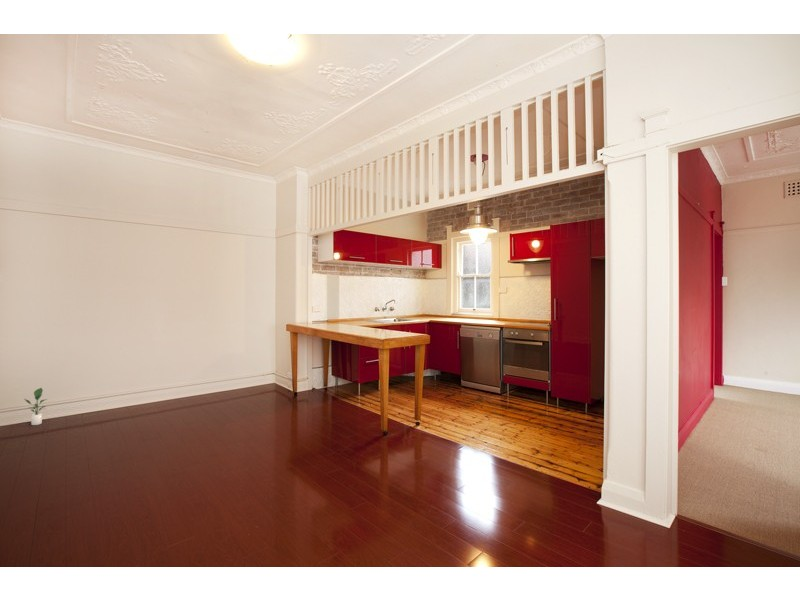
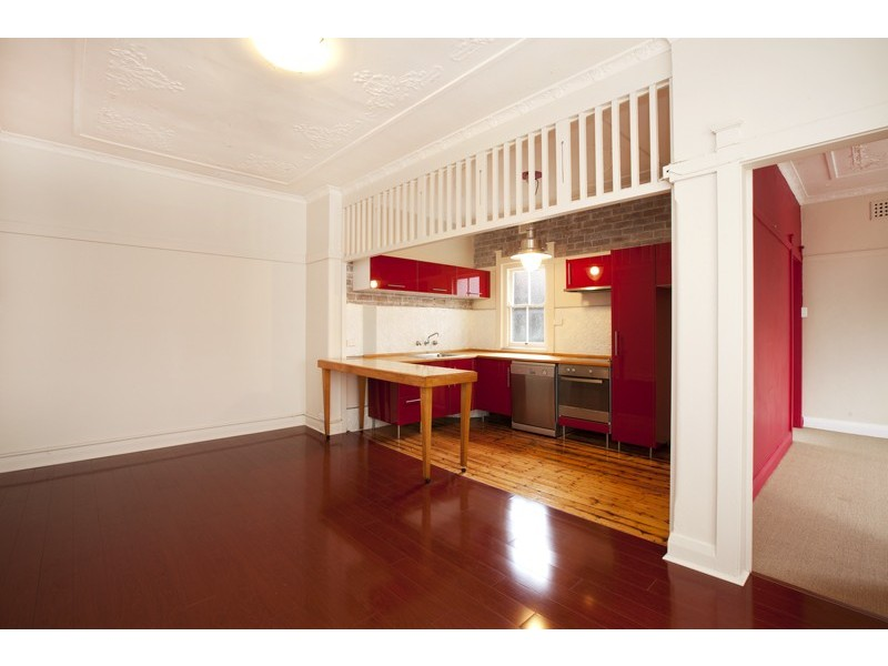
- potted plant (35, 406)
